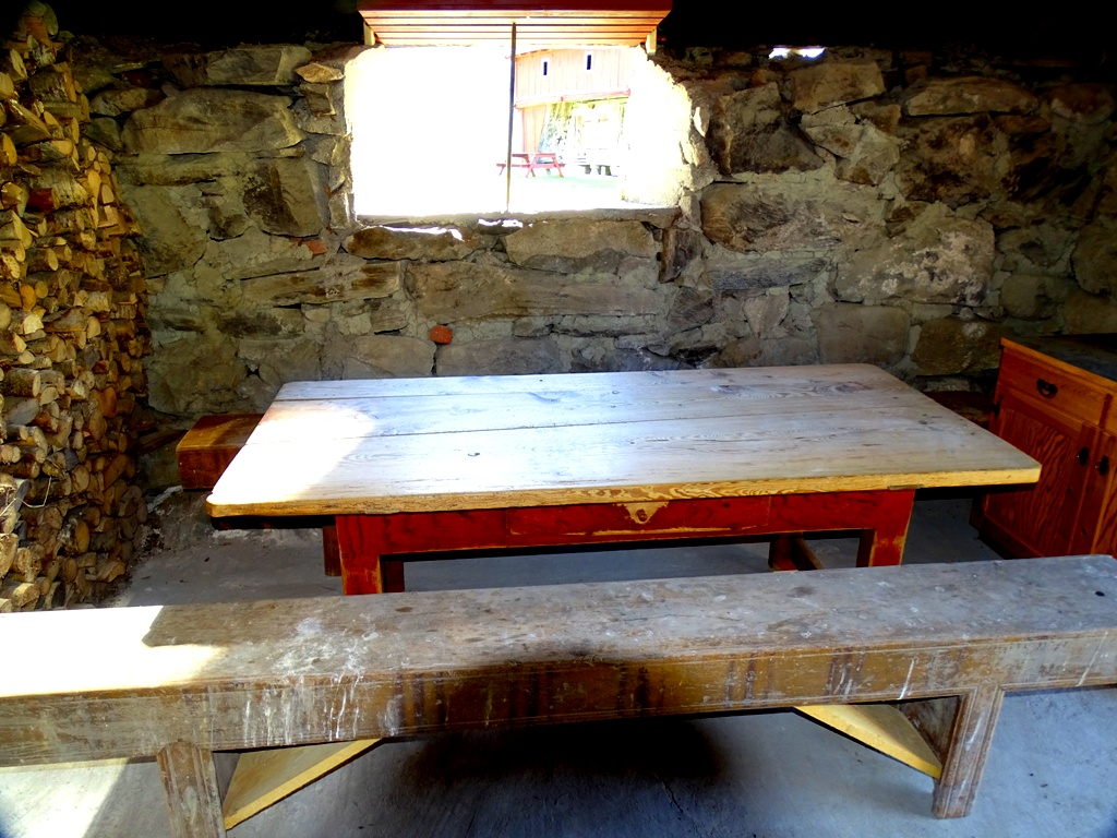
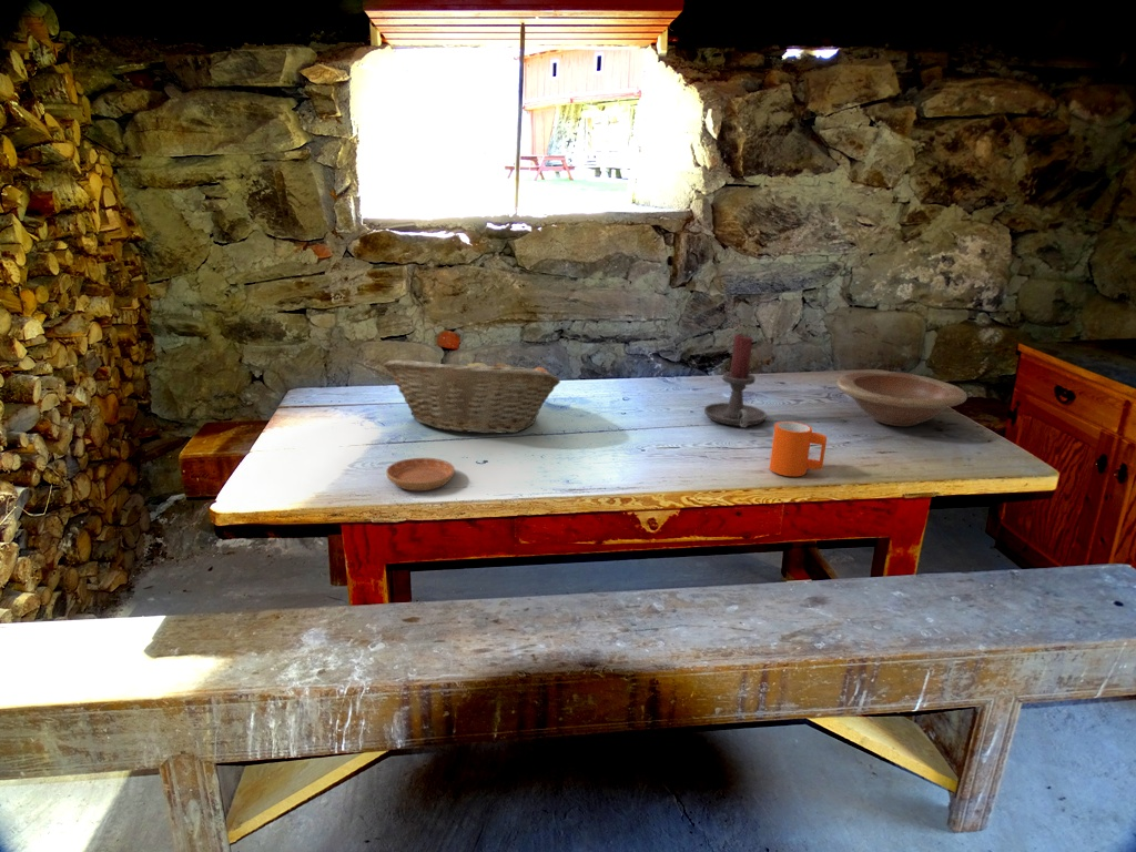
+ saucer (420, 475)
+ candle holder (740, 378)
+ mug (797, 448)
+ fruit basket (471, 386)
+ wooden bowl (897, 402)
